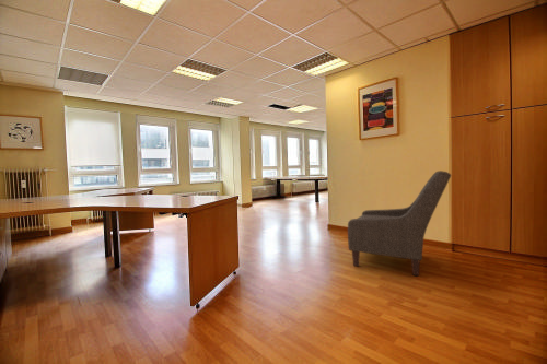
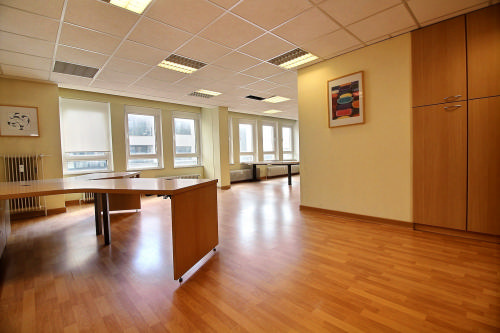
- chair (397, 216)
